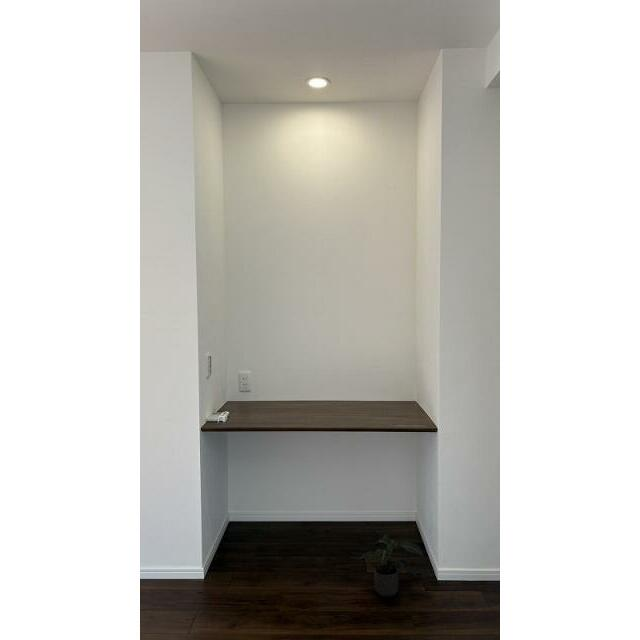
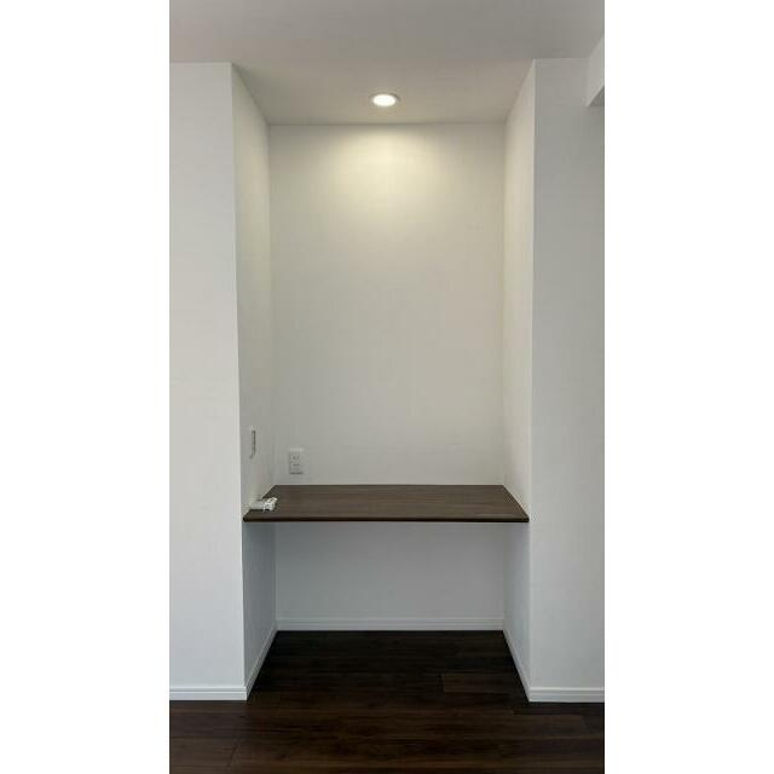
- potted plant (391, 565)
